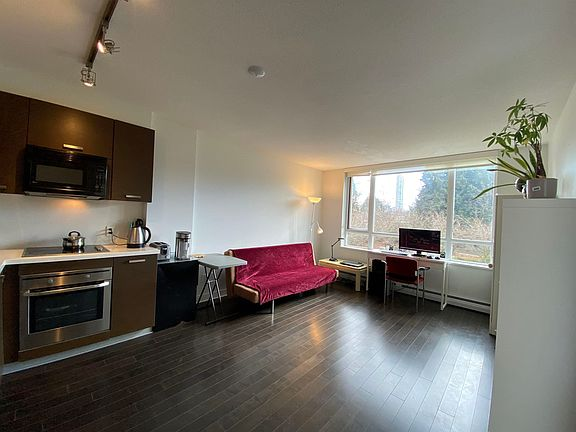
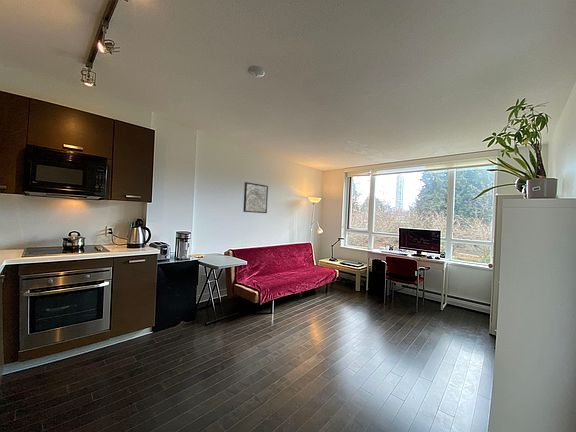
+ wall art (256, 198)
